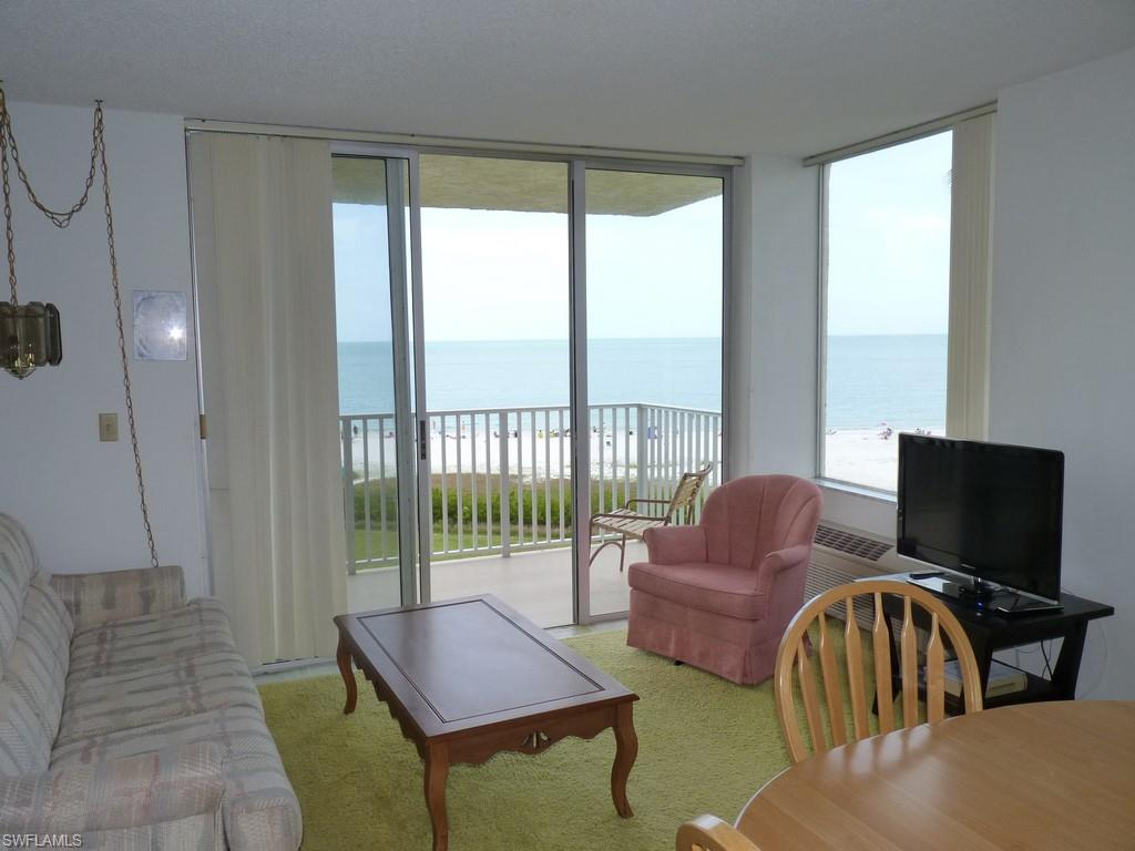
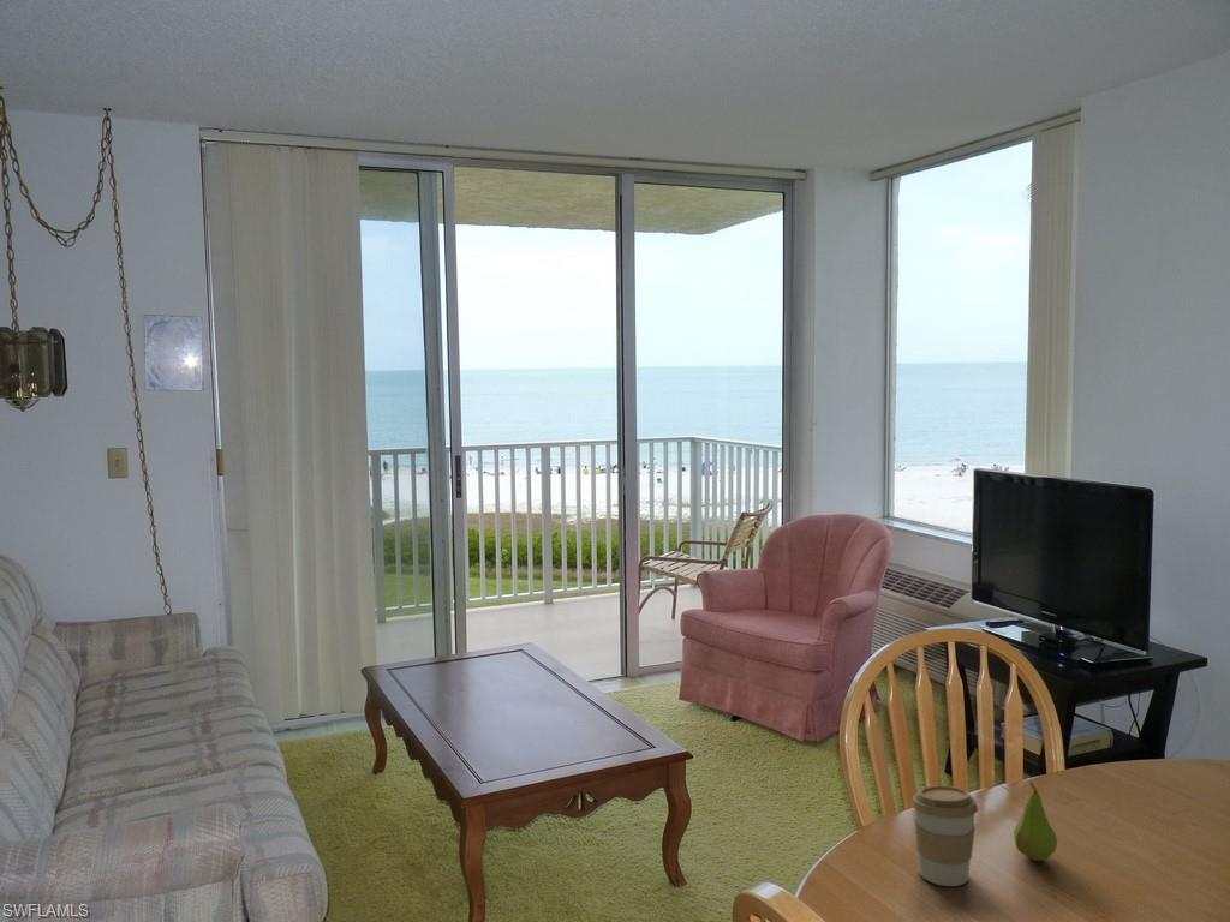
+ fruit (1035, 819)
+ coffee cup (944, 832)
